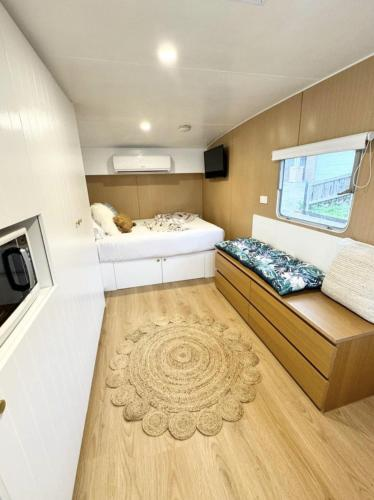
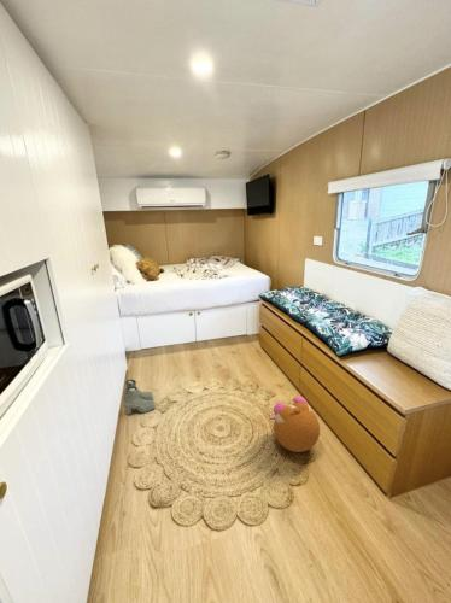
+ plush toy (295, 425)
+ boots (137, 394)
